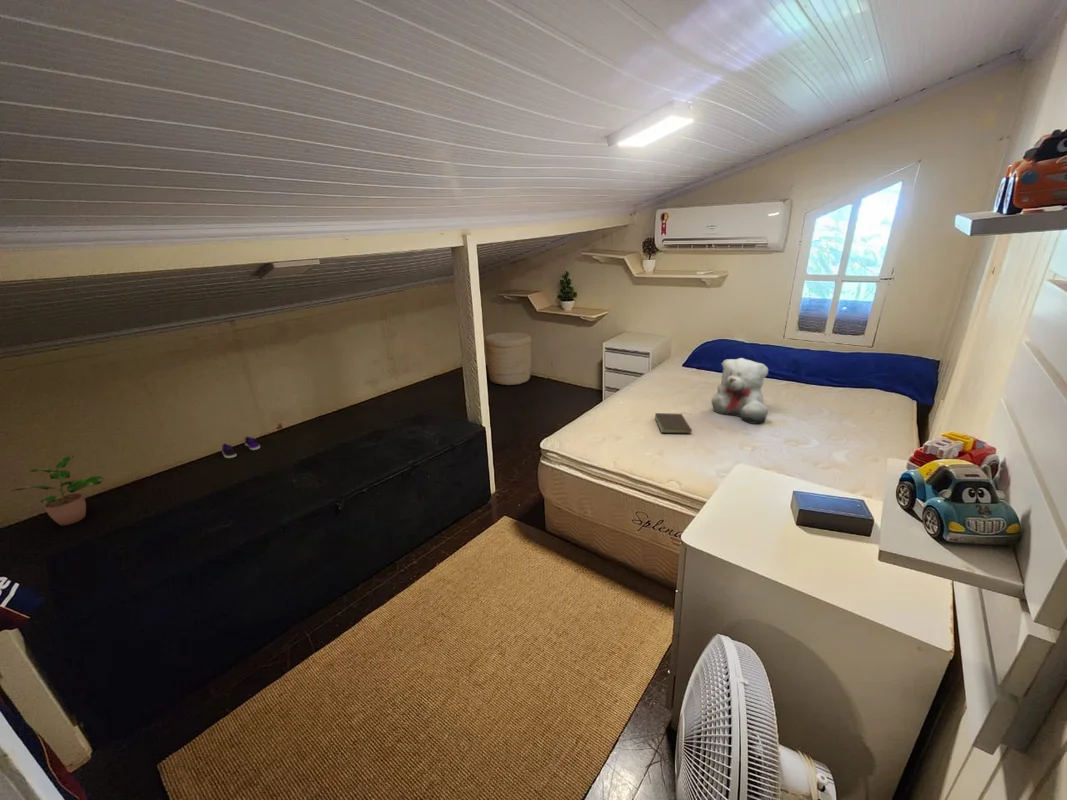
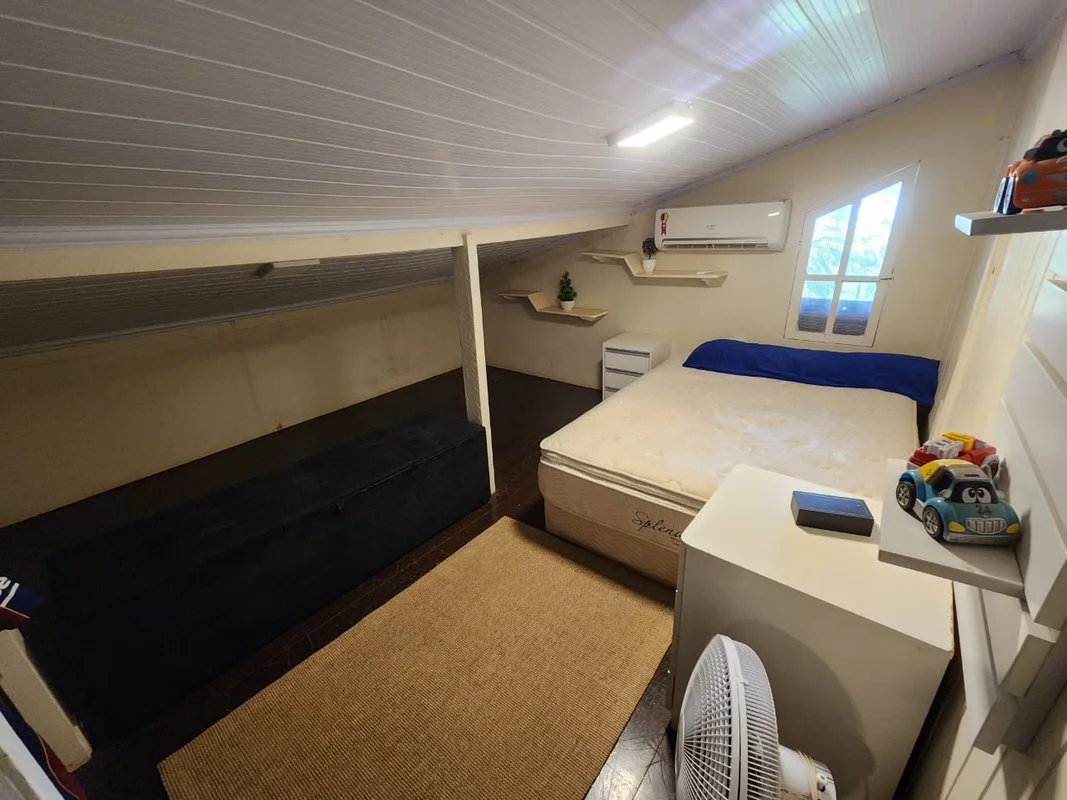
- shoe (245, 444)
- potted plant (61, 490)
- basket (508, 358)
- book (676, 422)
- teddy bear (744, 387)
